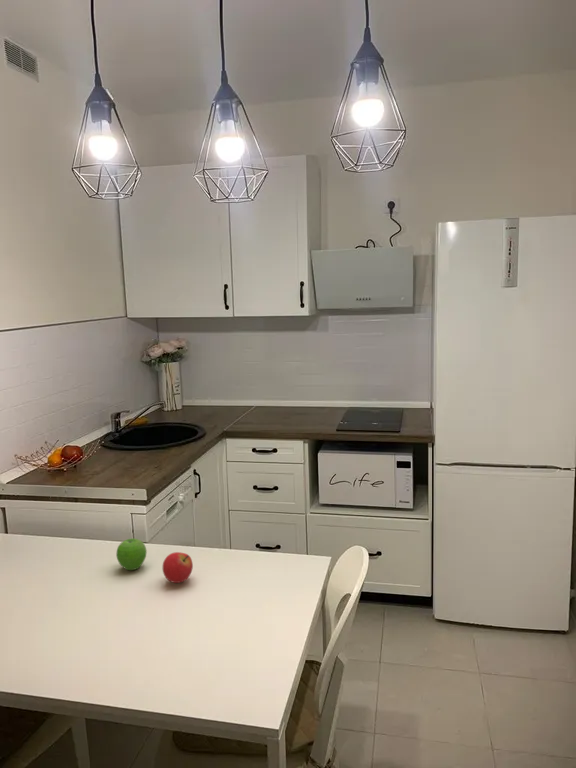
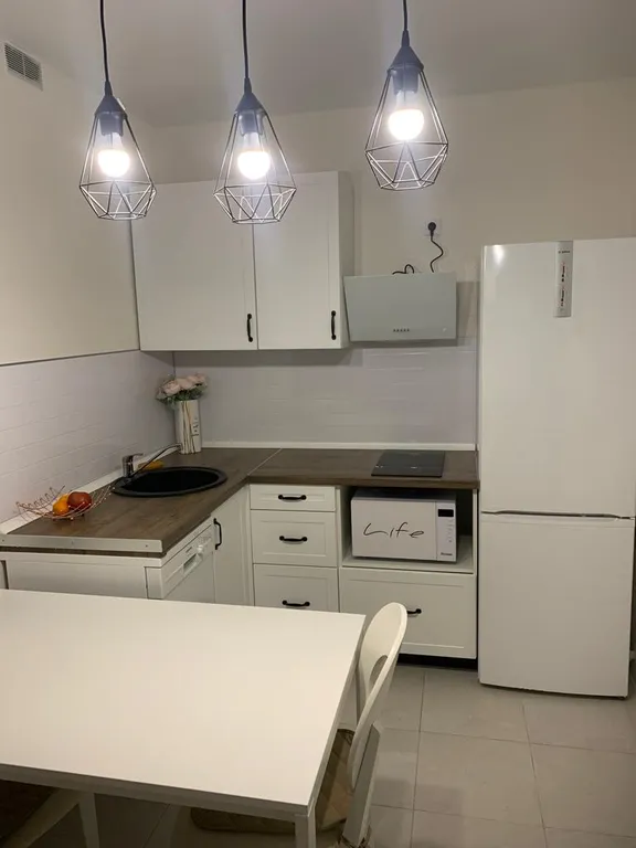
- fruit (177, 567)
- fruit (131, 554)
